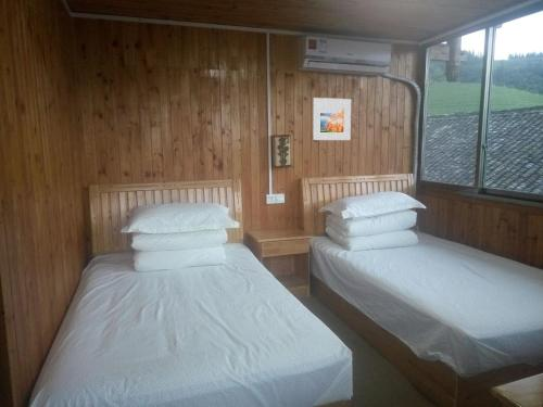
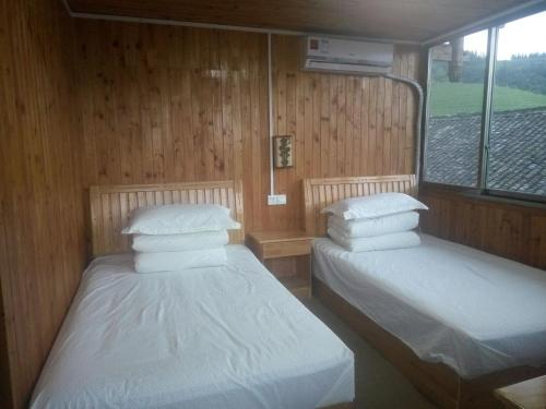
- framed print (331, 119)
